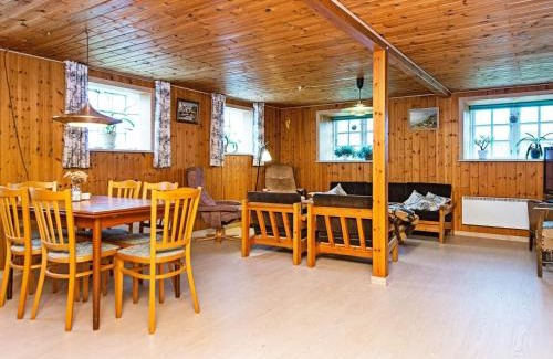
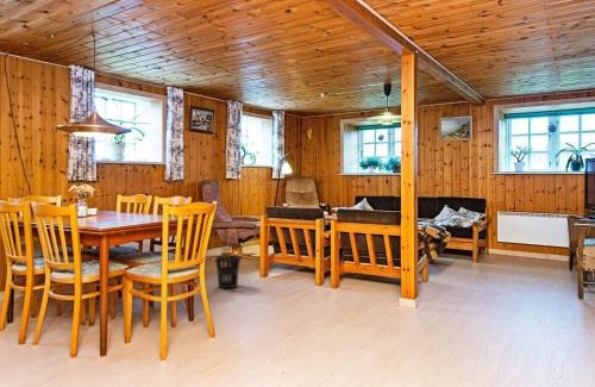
+ wastebasket (227, 271)
